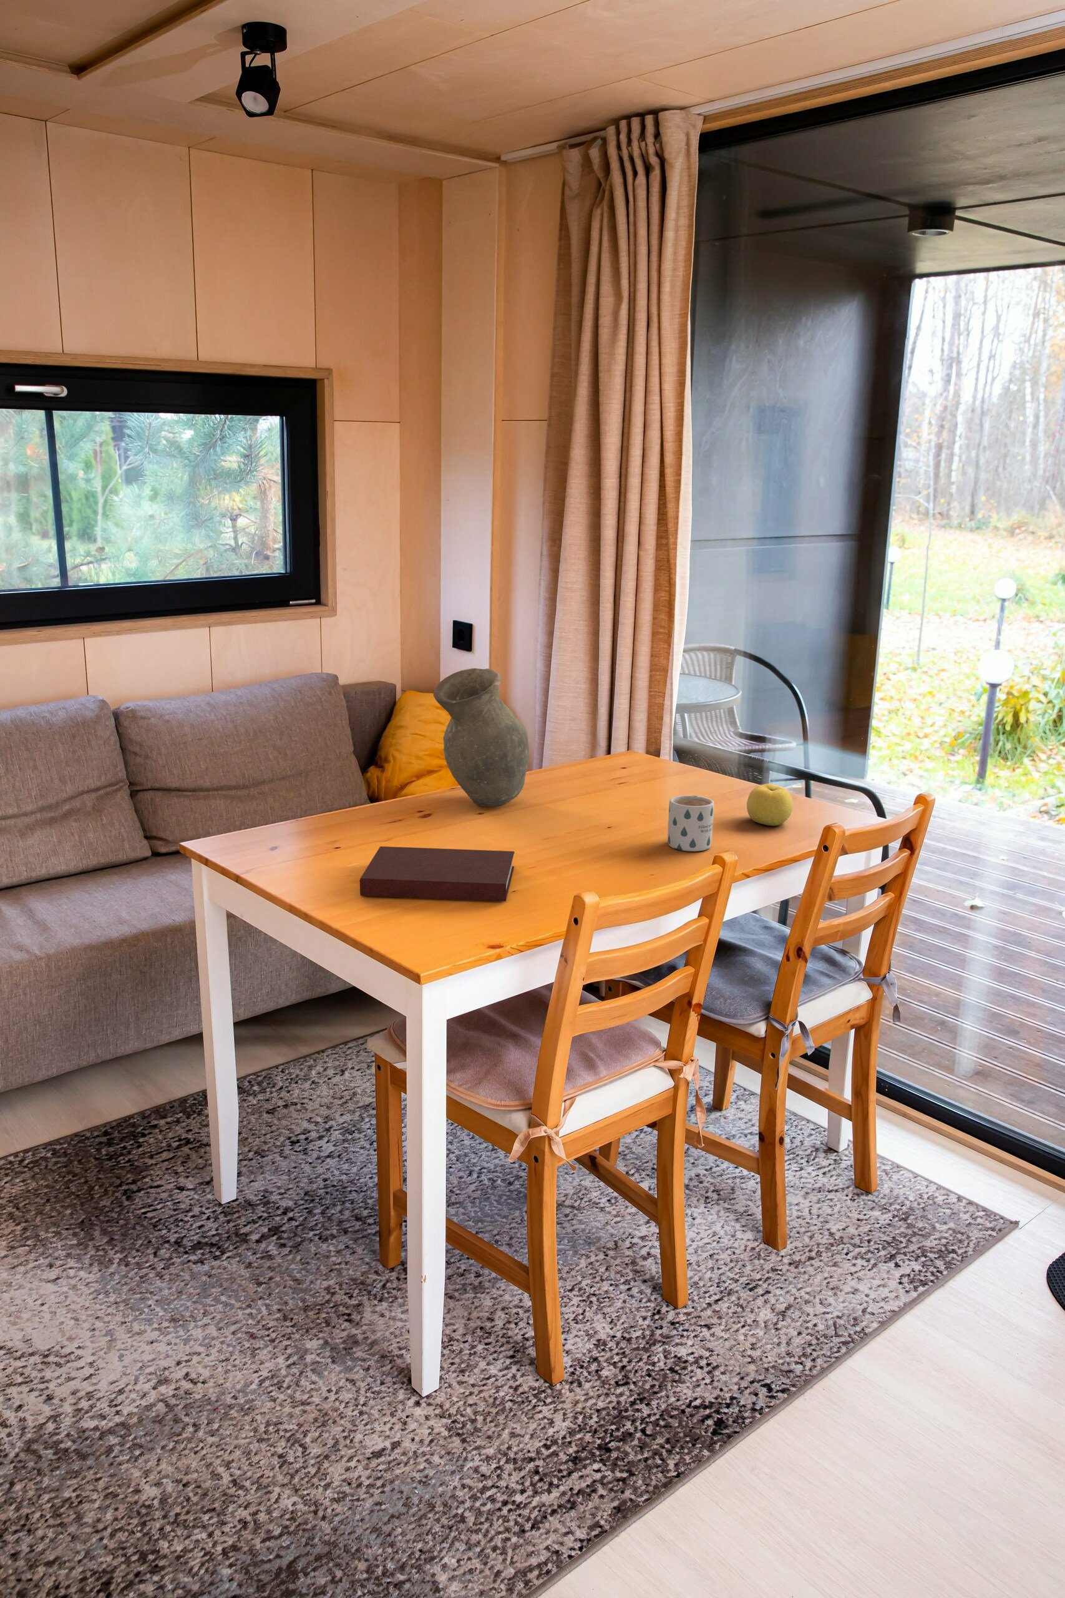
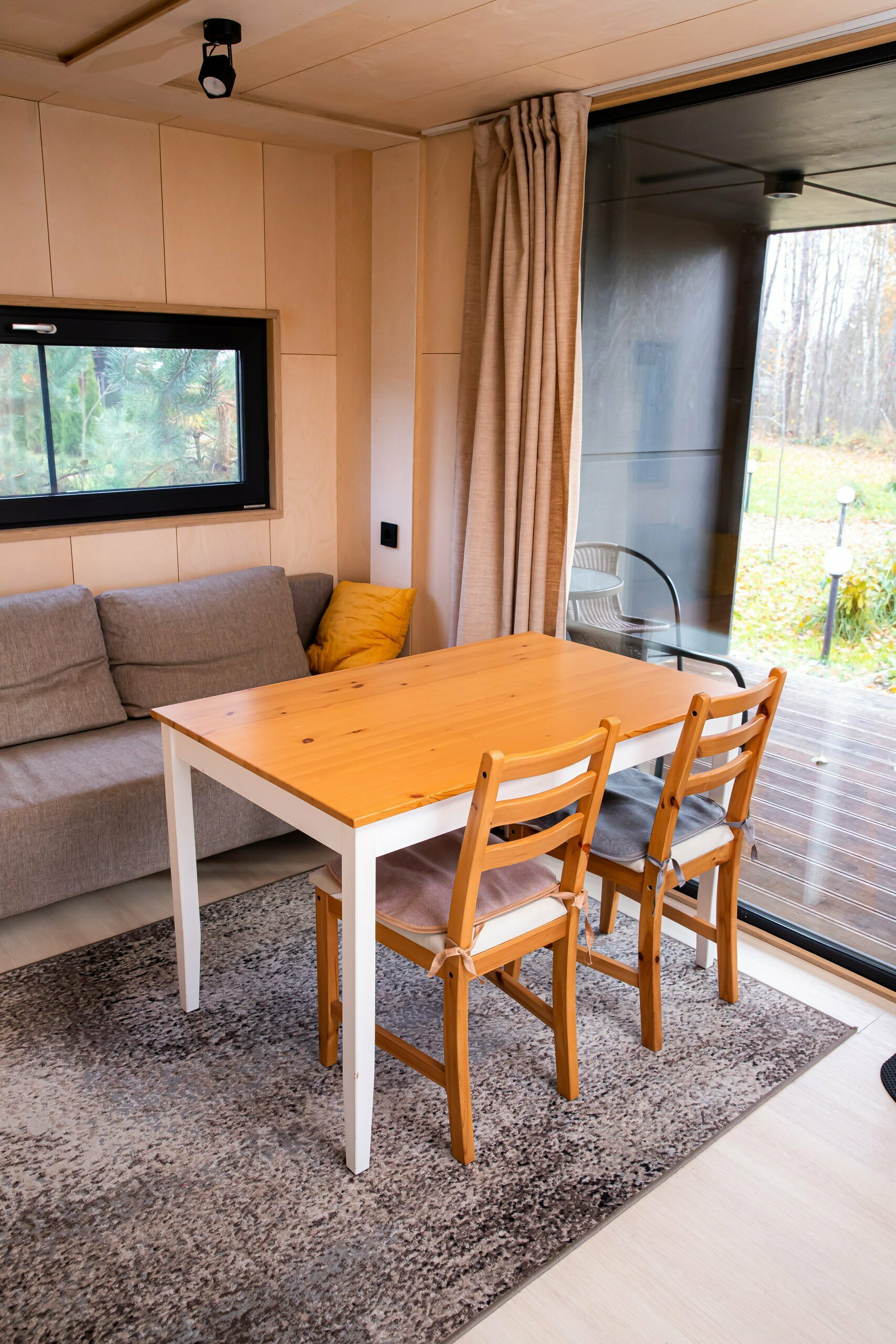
- notebook (440, 873)
- fruit (769, 805)
- mug (695, 822)
- vase (481, 738)
